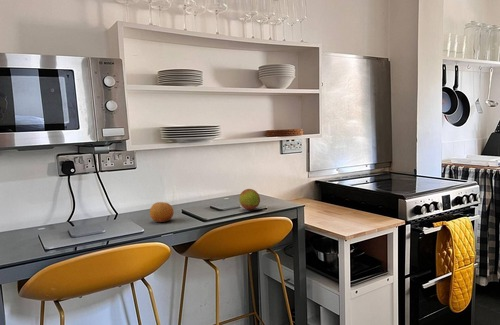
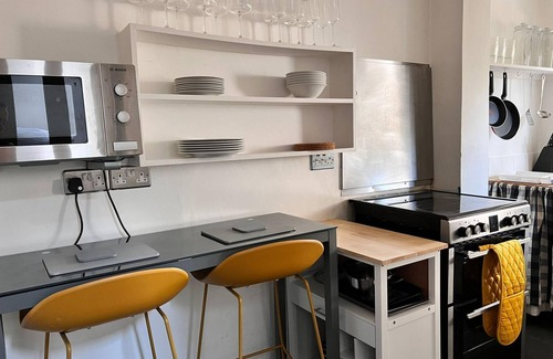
- fruit (250, 199)
- fruit (161, 211)
